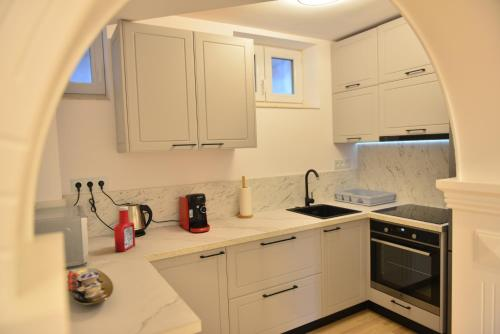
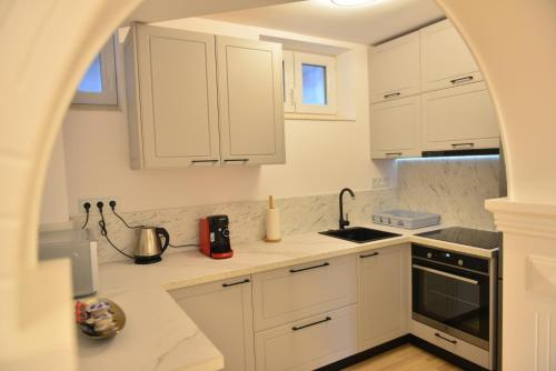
- soap bottle (124, 227)
